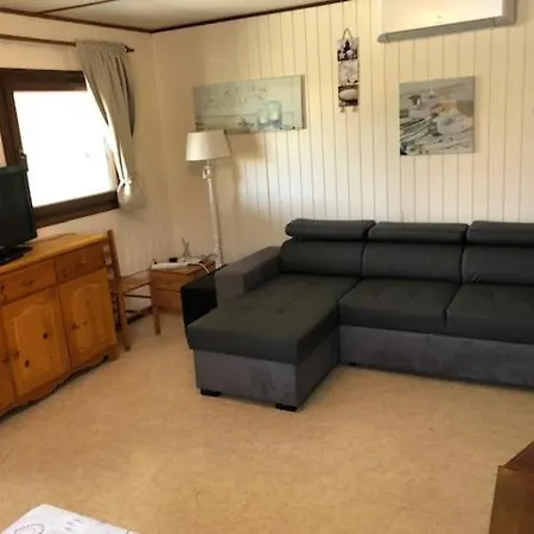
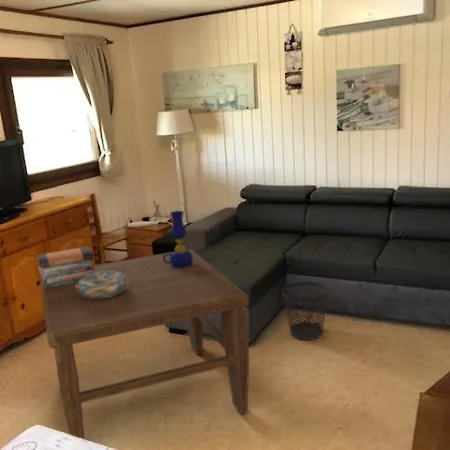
+ decorative bowl (102, 284)
+ coffee table (140, 329)
+ wastebasket (305, 311)
+ book stack (67, 266)
+ oil lamp (176, 238)
